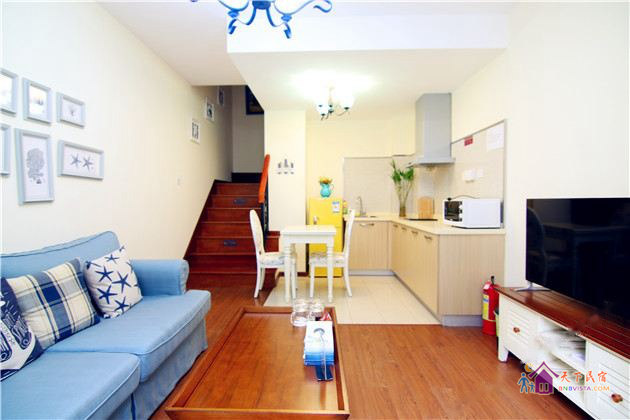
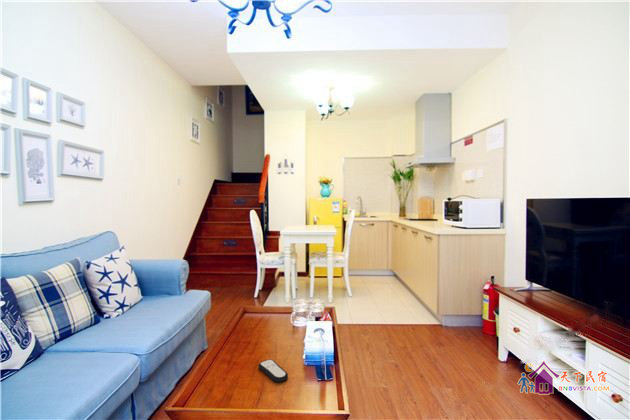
+ remote control (273, 370)
